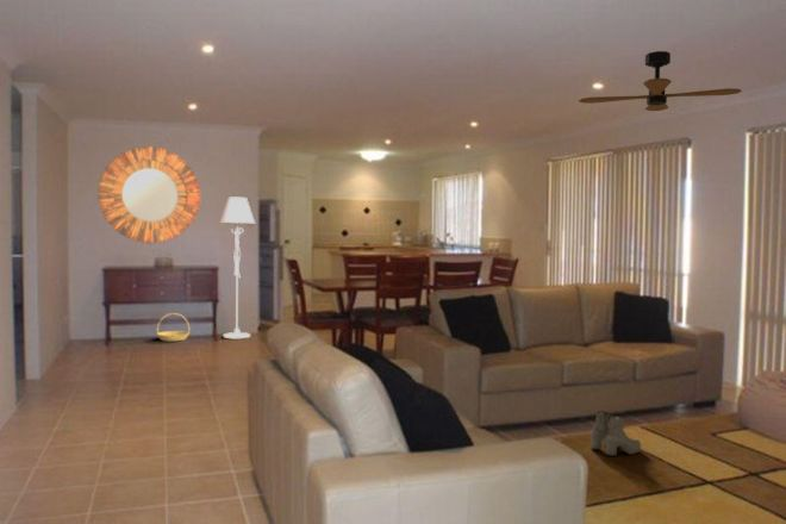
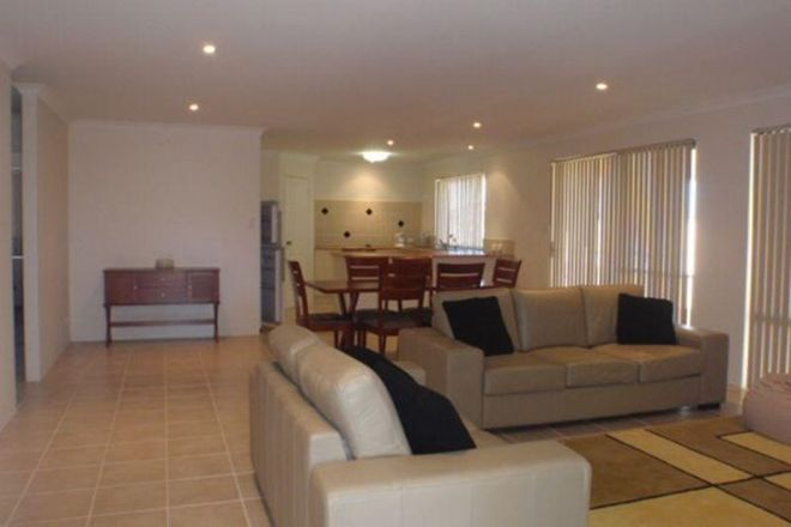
- home mirror (150, 194)
- ceiling fan (656, 79)
- basket (173, 331)
- floor lamp (237, 267)
- boots (615, 431)
